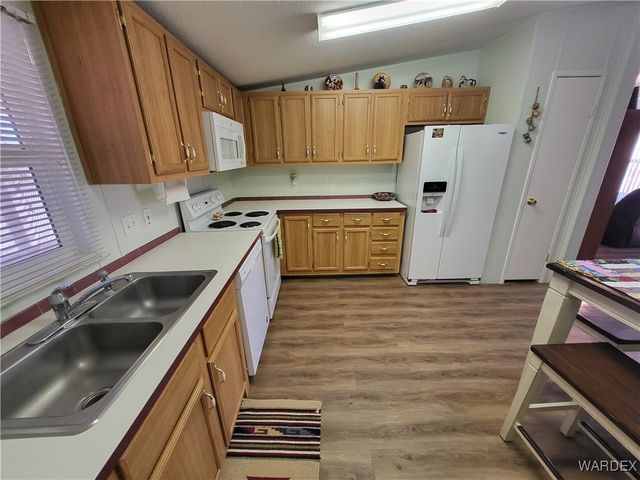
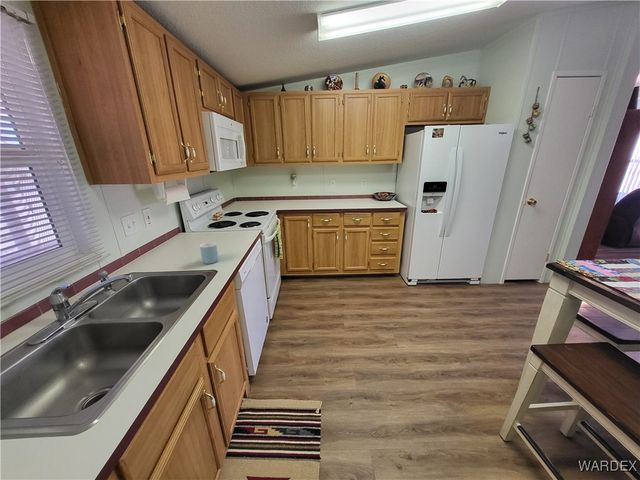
+ mug (210, 251)
